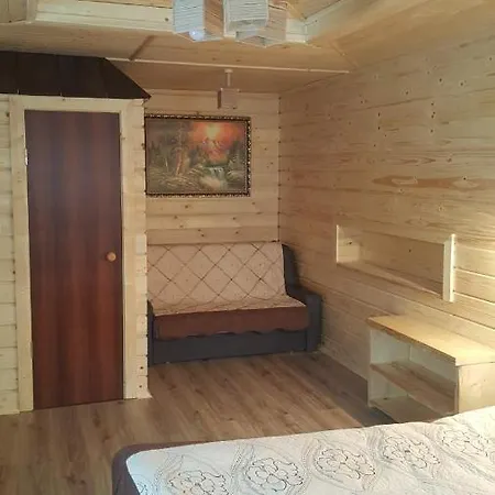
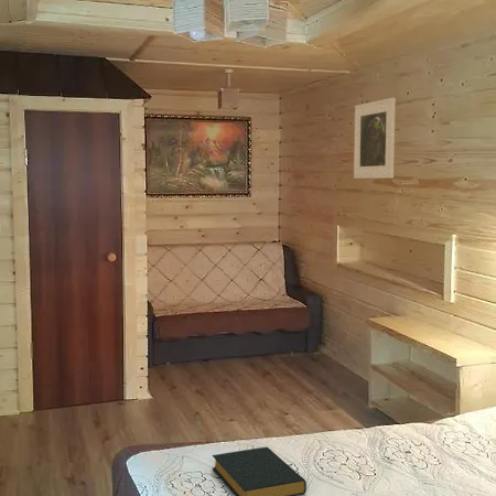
+ hardback book (257, 473)
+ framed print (373, 140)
